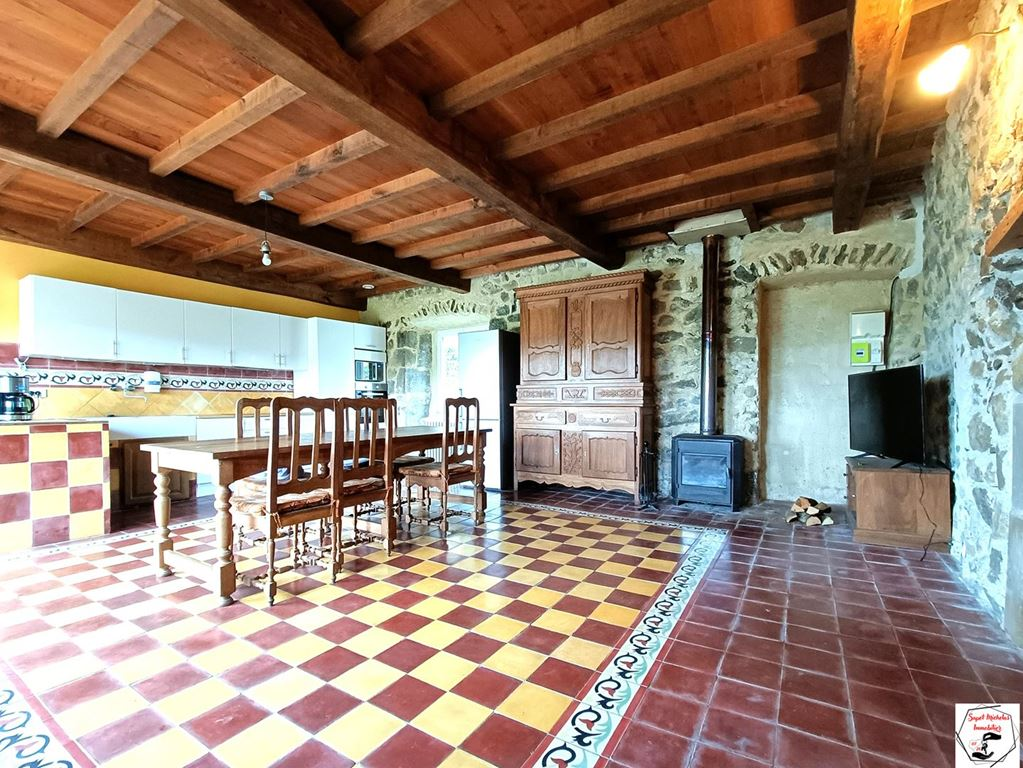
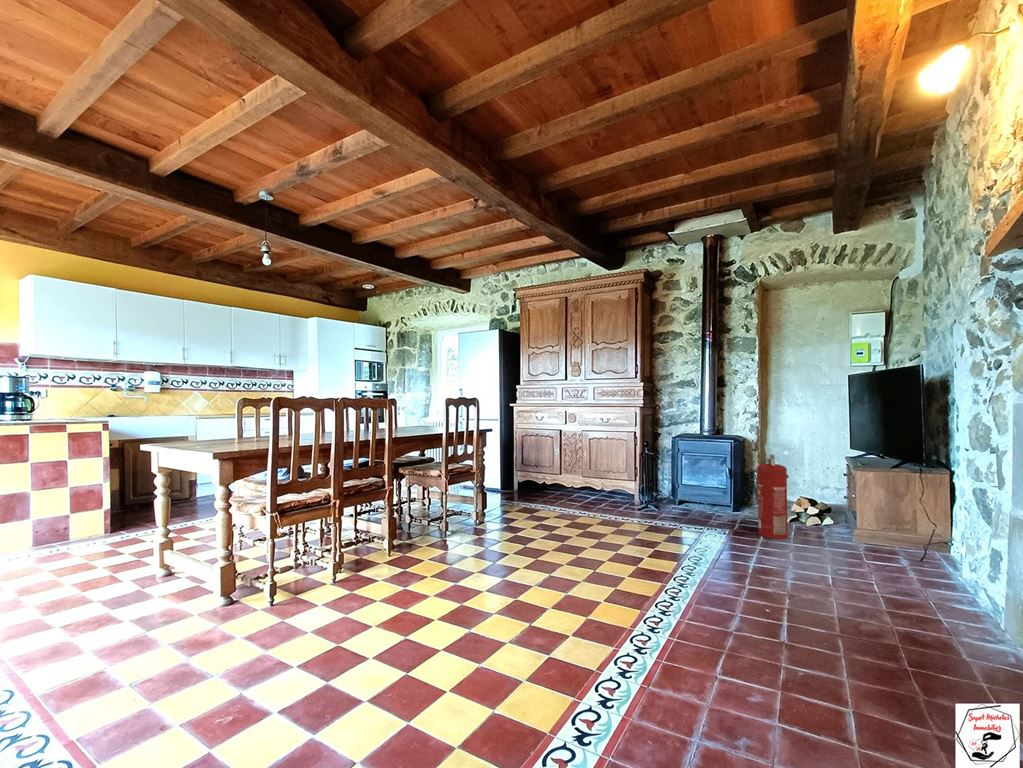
+ fire extinguisher (772, 493)
